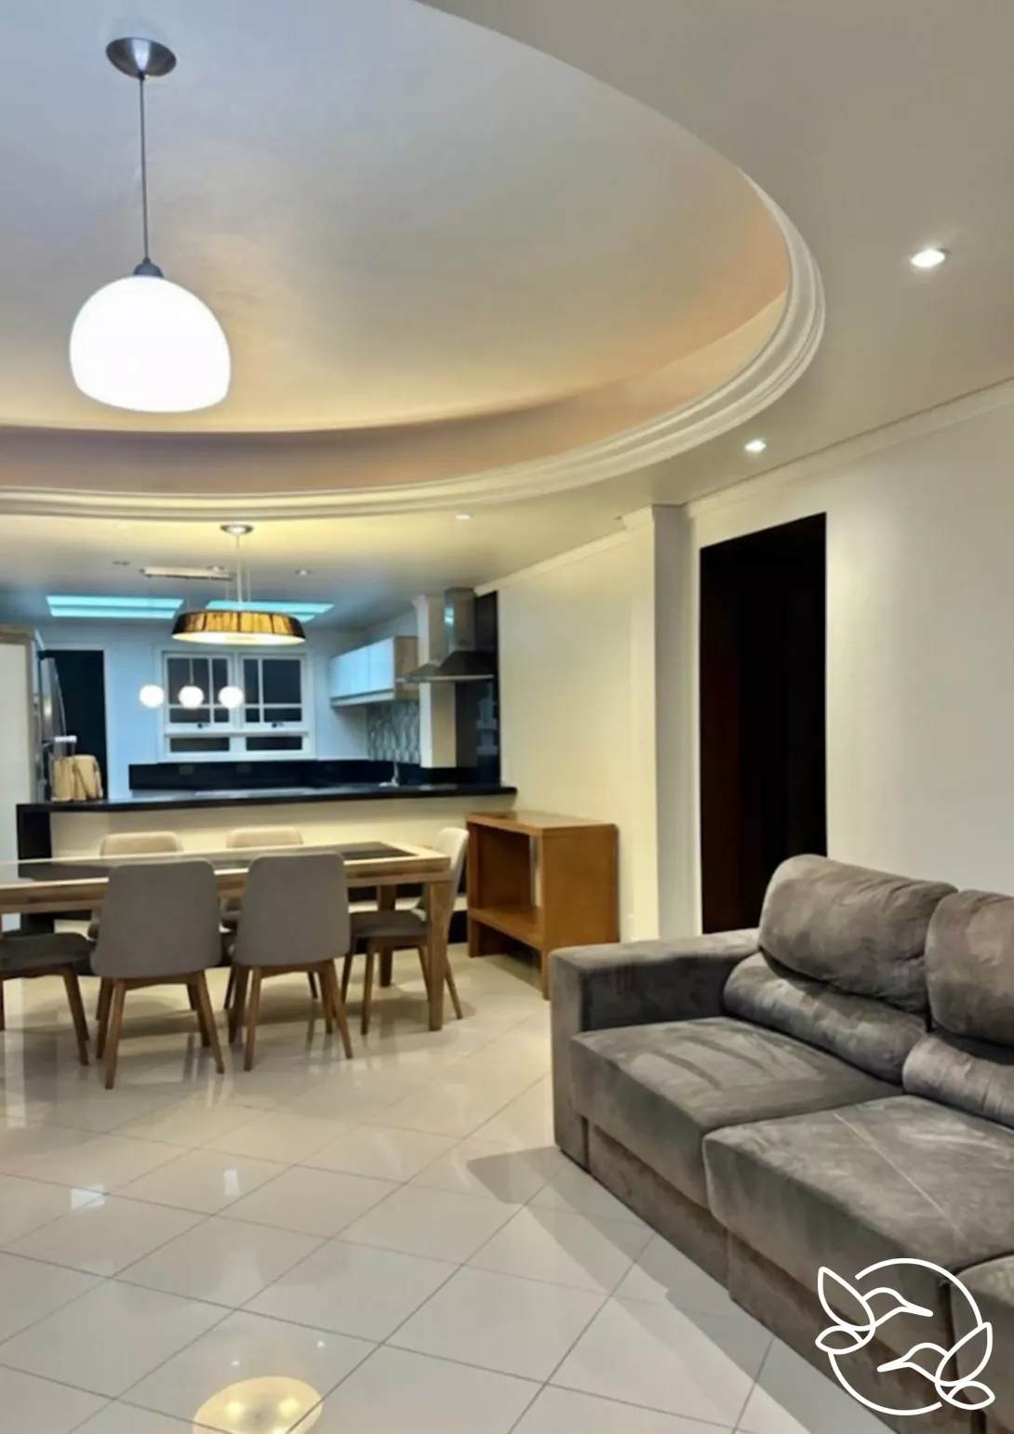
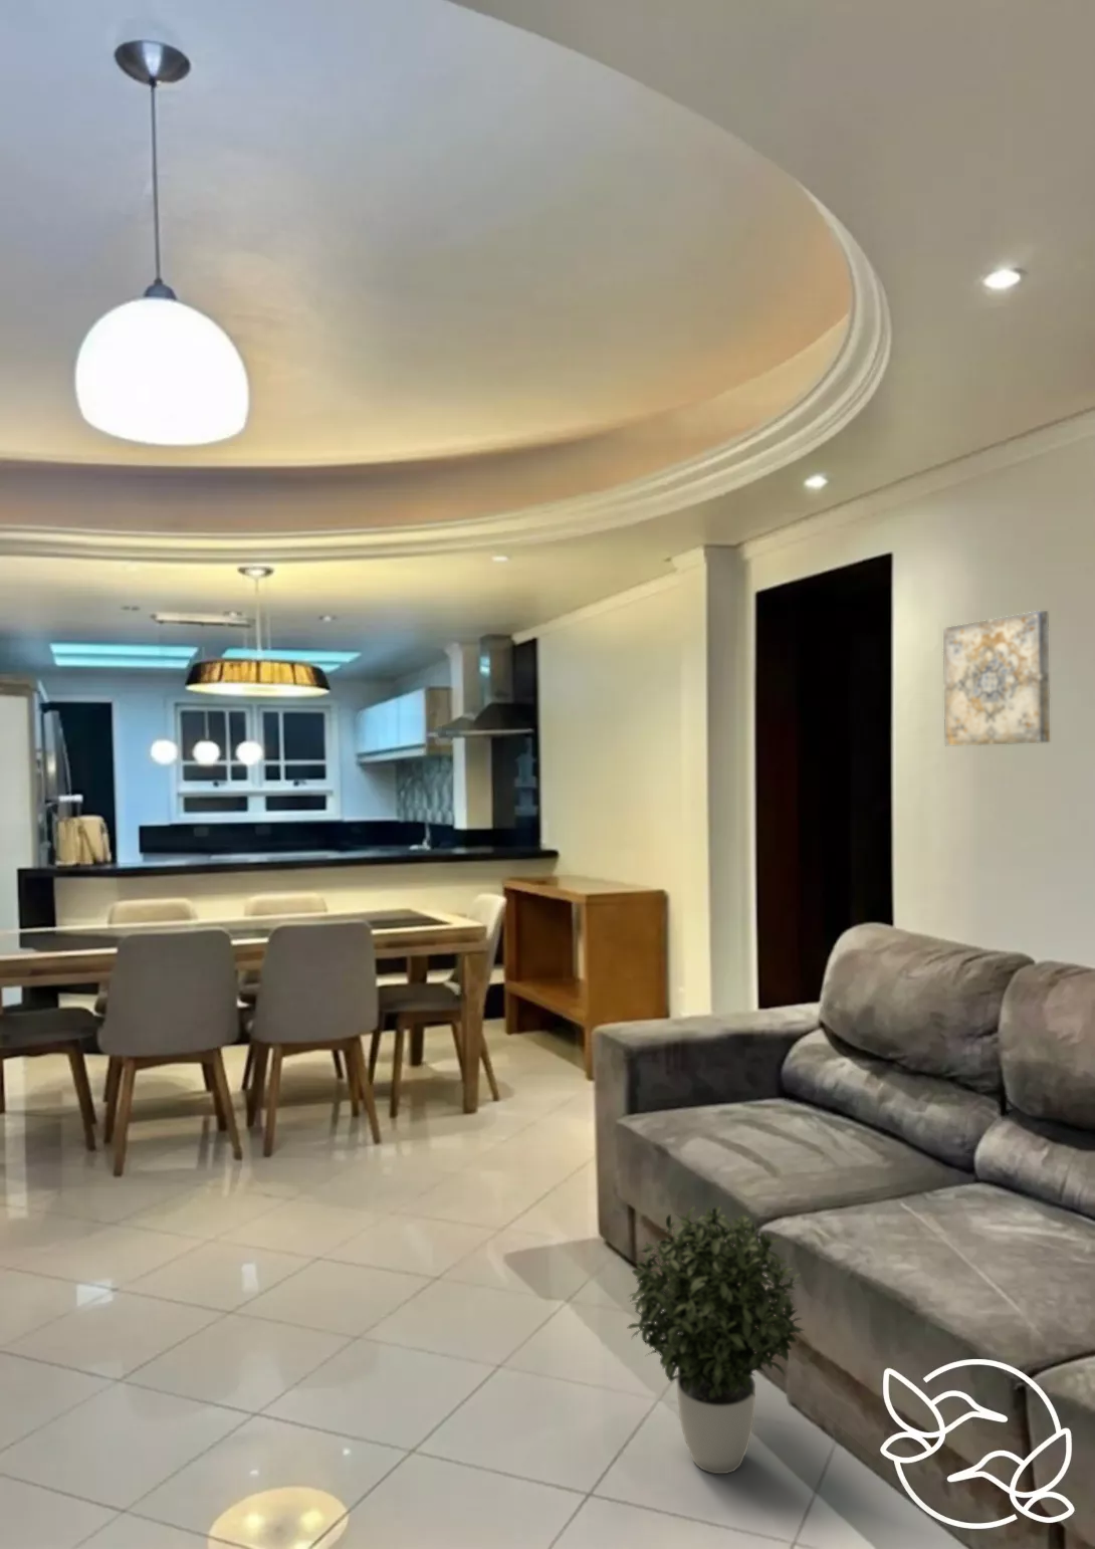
+ wall art (993, 681)
+ potted plant (716, 1337)
